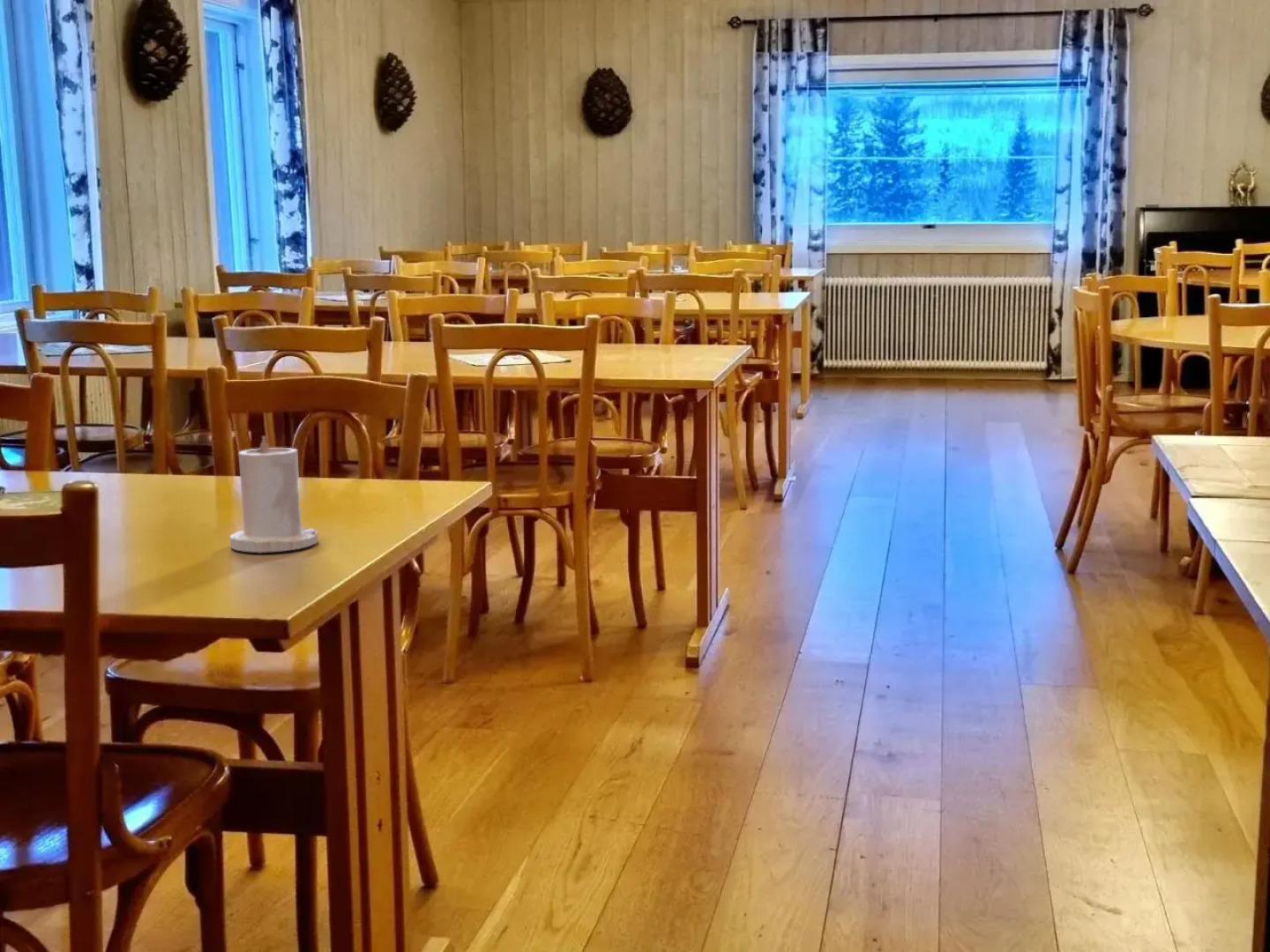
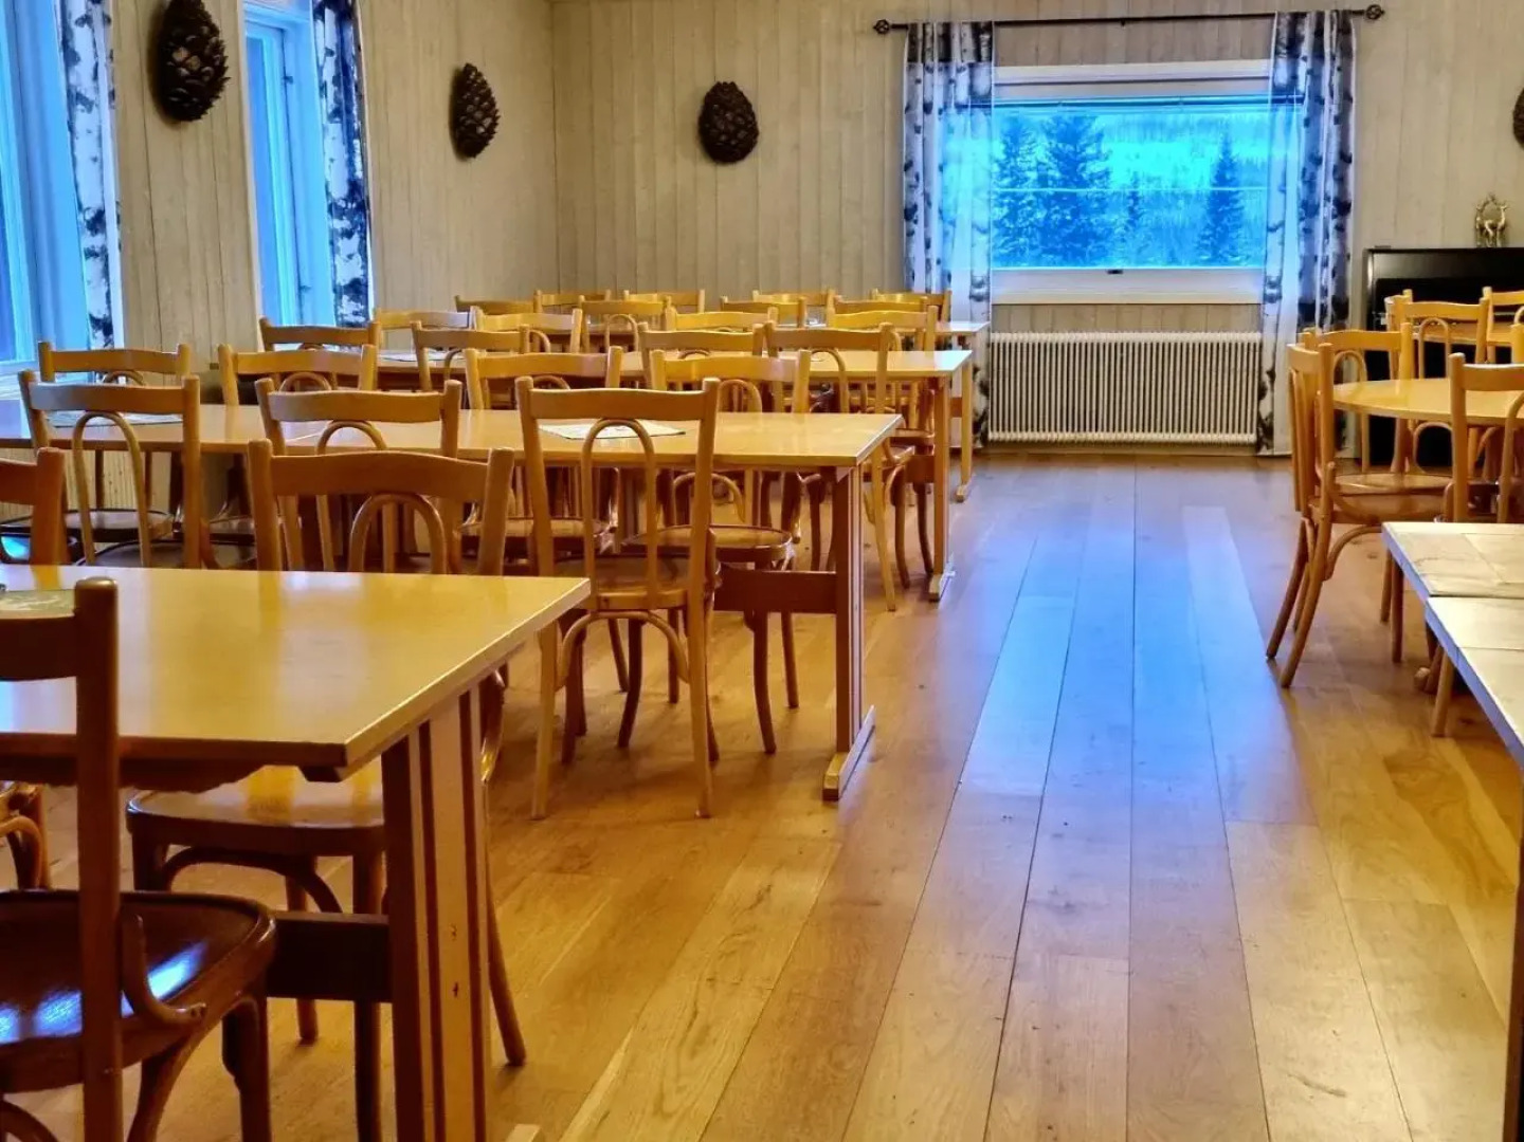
- candle (271, 490)
